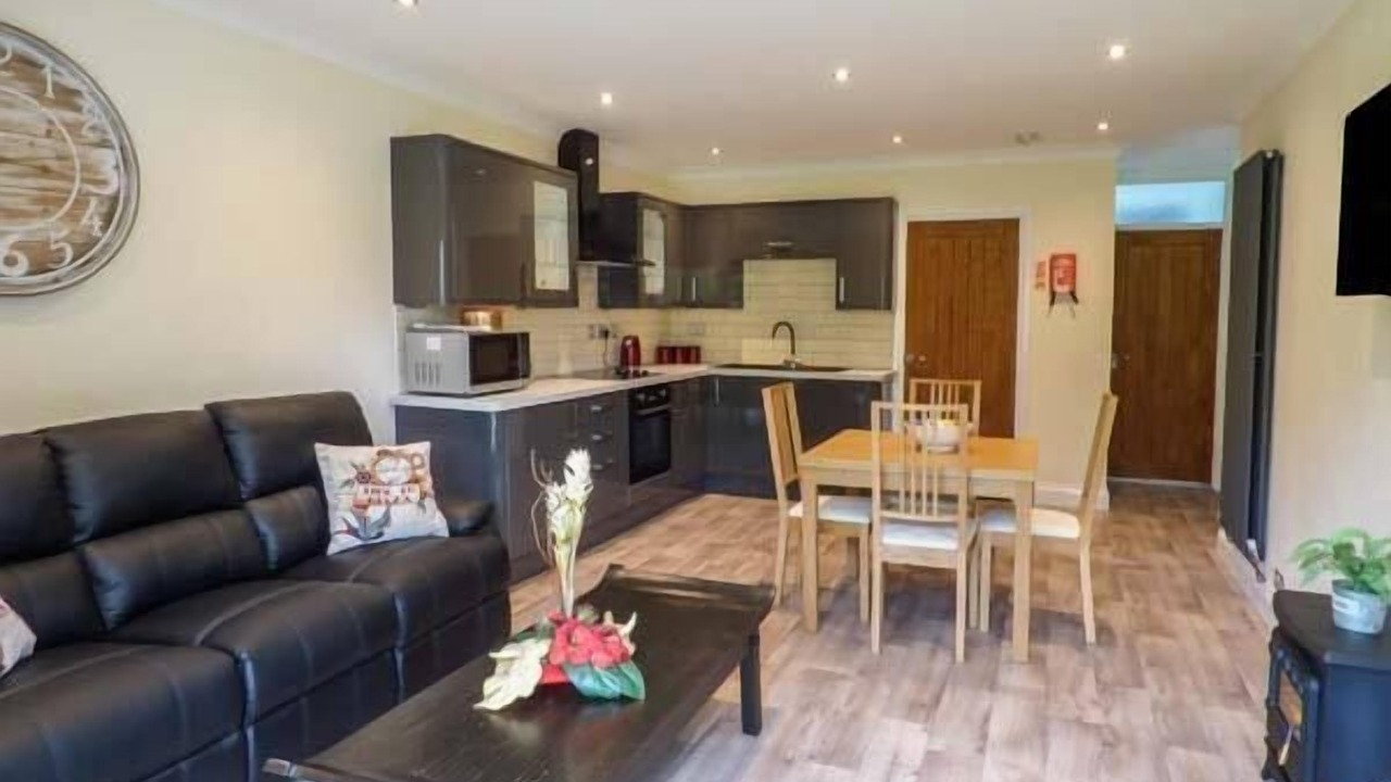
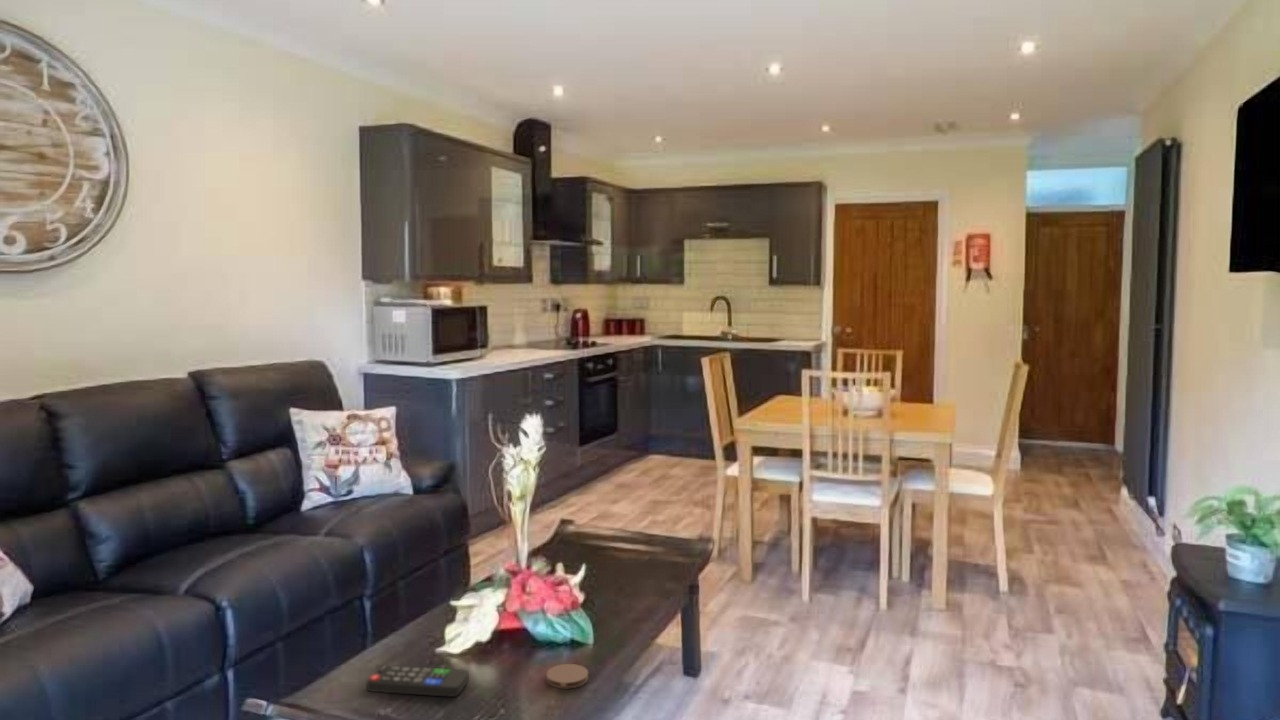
+ remote control (418, 679)
+ coaster (567, 675)
